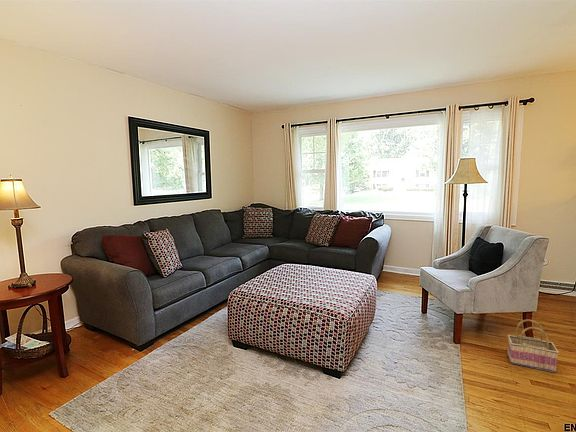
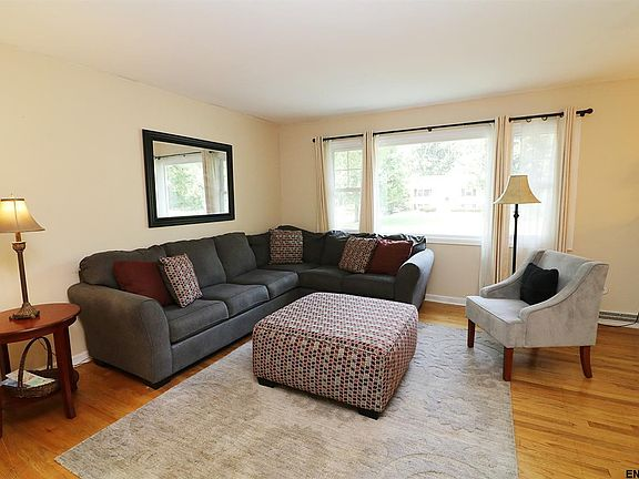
- basket (531, 343)
